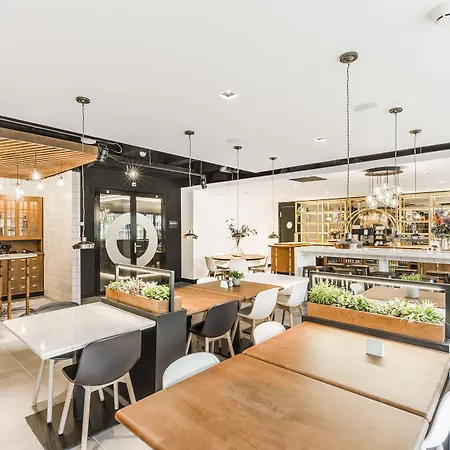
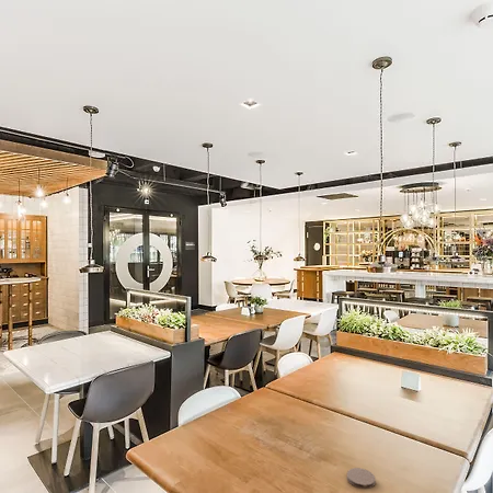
+ coaster (360, 478)
